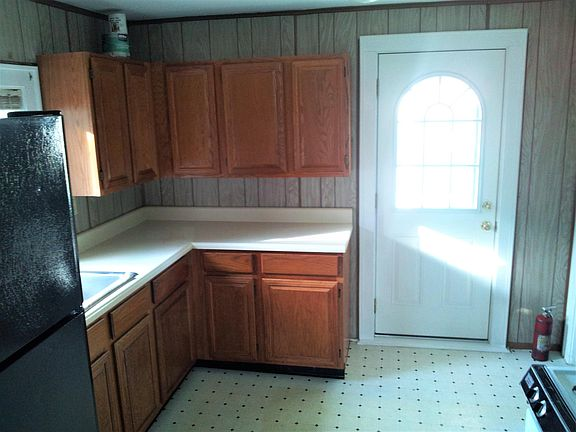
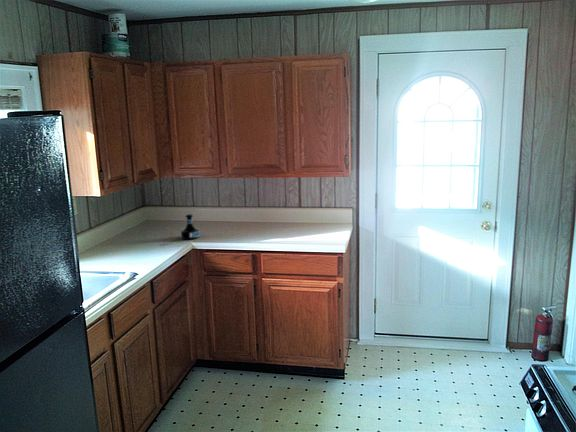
+ tequila bottle (189, 225)
